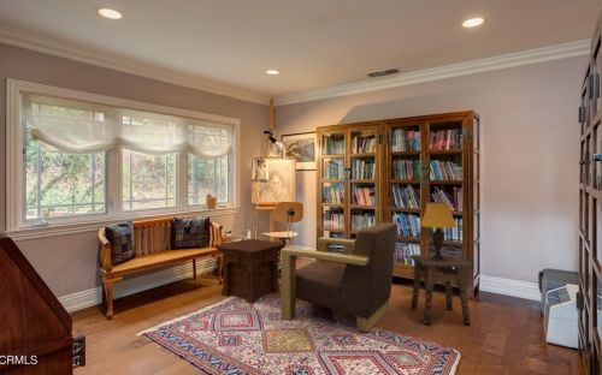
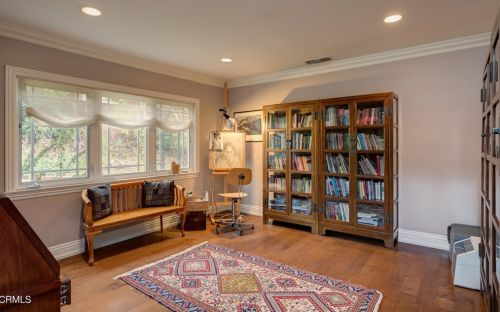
- side table (433, 285)
- armchair (342, 267)
- table lamp (437, 230)
- side table (250, 268)
